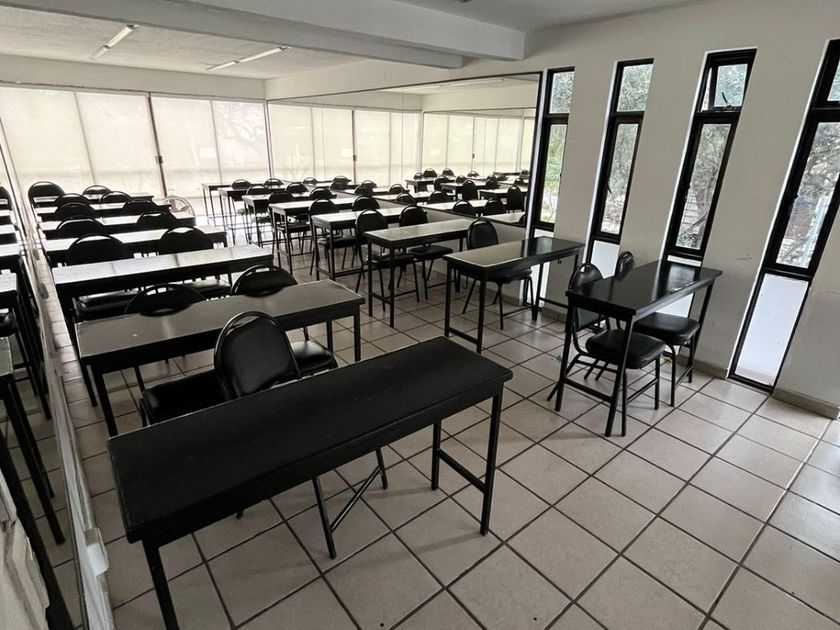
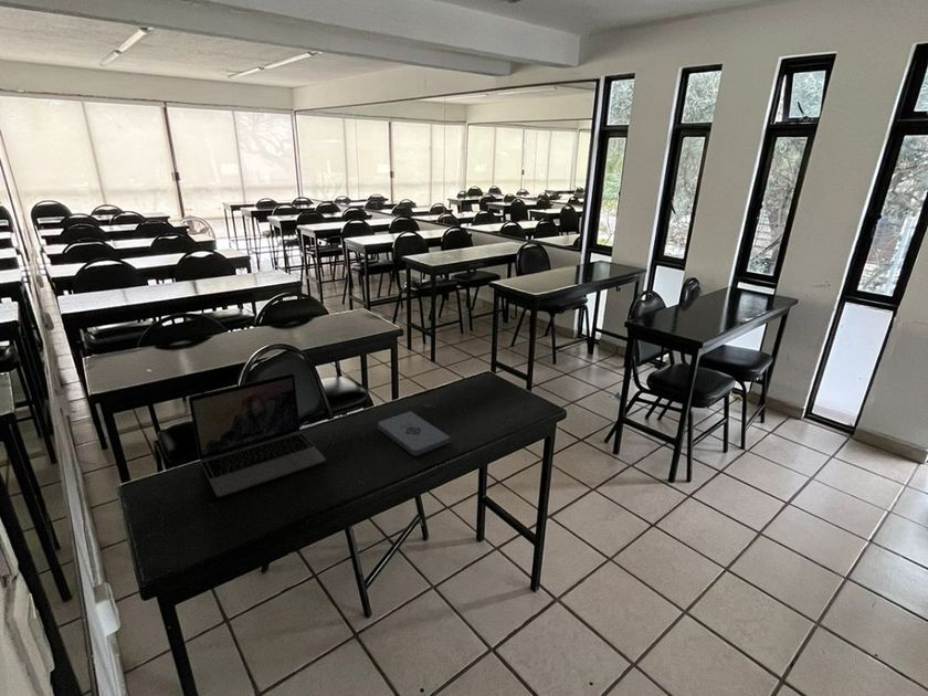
+ notepad (412, 432)
+ laptop (259, 430)
